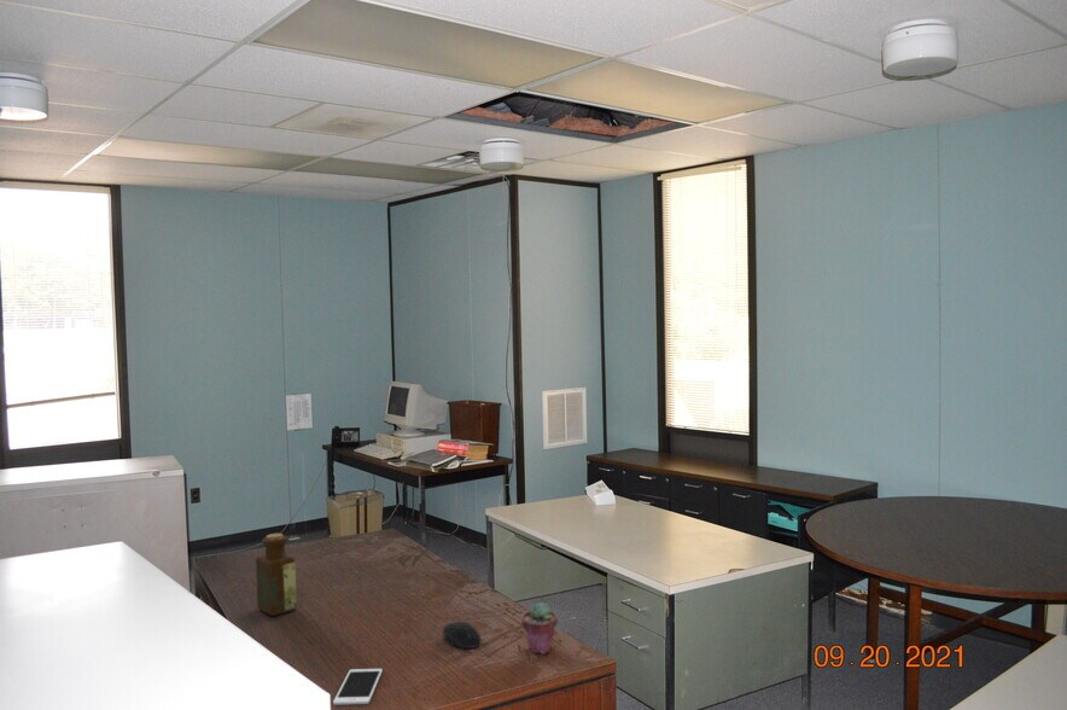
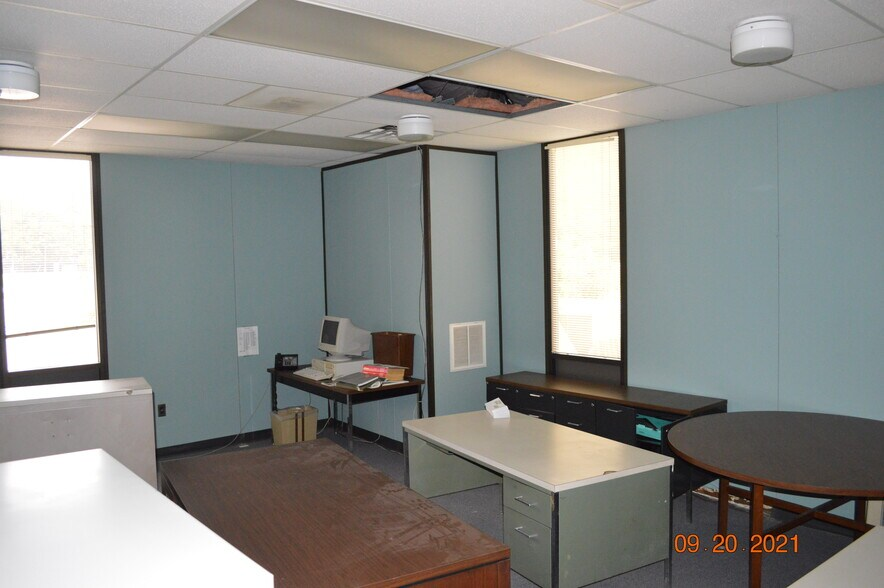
- potted succulent (540, 625)
- computer mouse (461, 633)
- bottle (275, 572)
- cell phone (358, 686)
